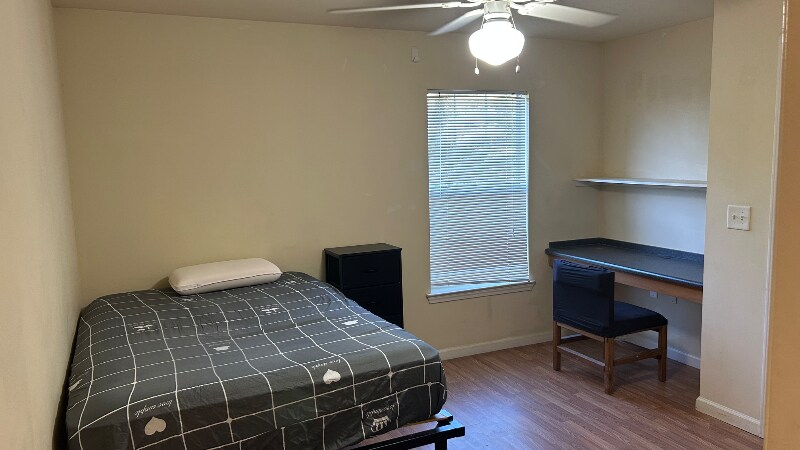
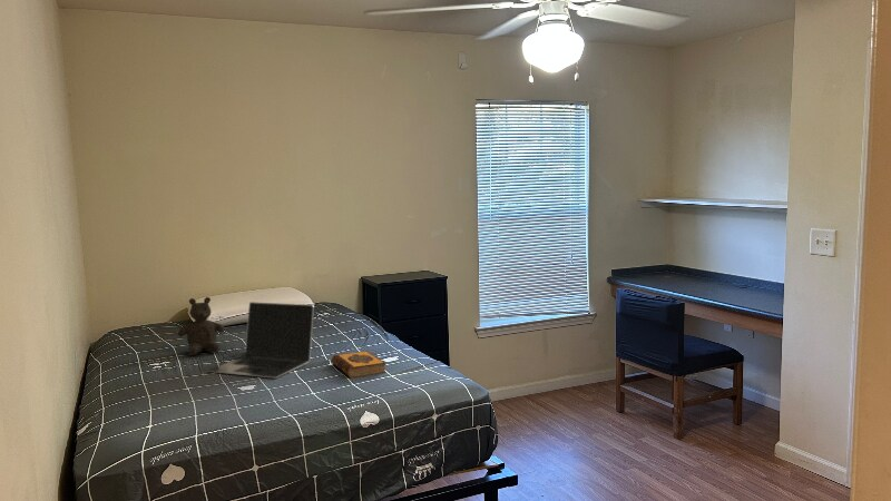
+ teddy bear (202, 325)
+ hardback book (358, 364)
+ laptop (262, 337)
